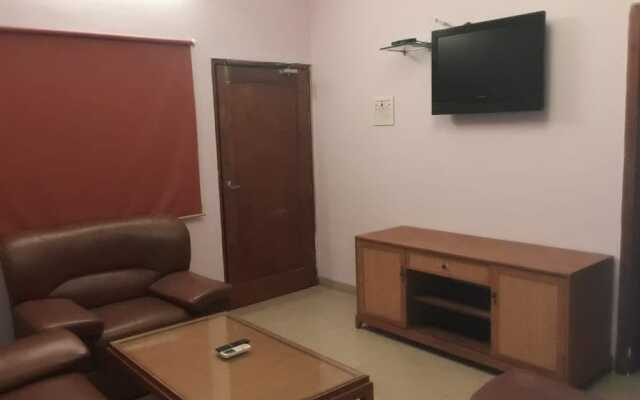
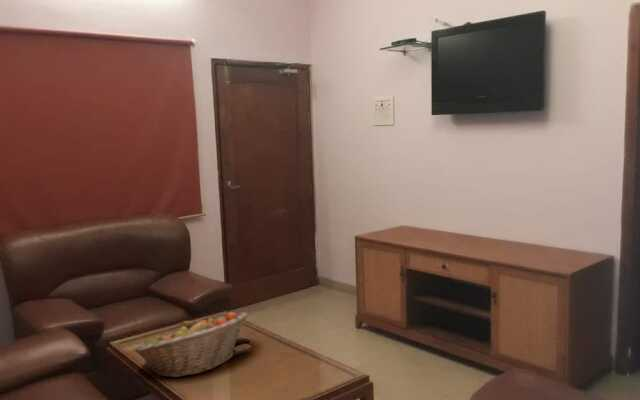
+ fruit basket (193, 339)
